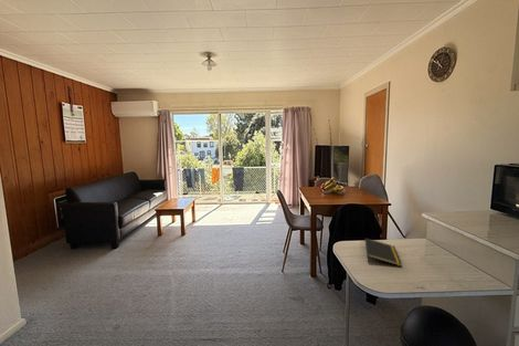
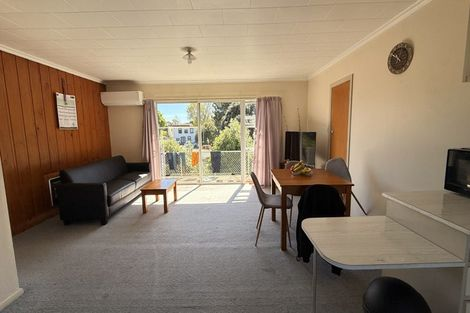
- notepad (381, 250)
